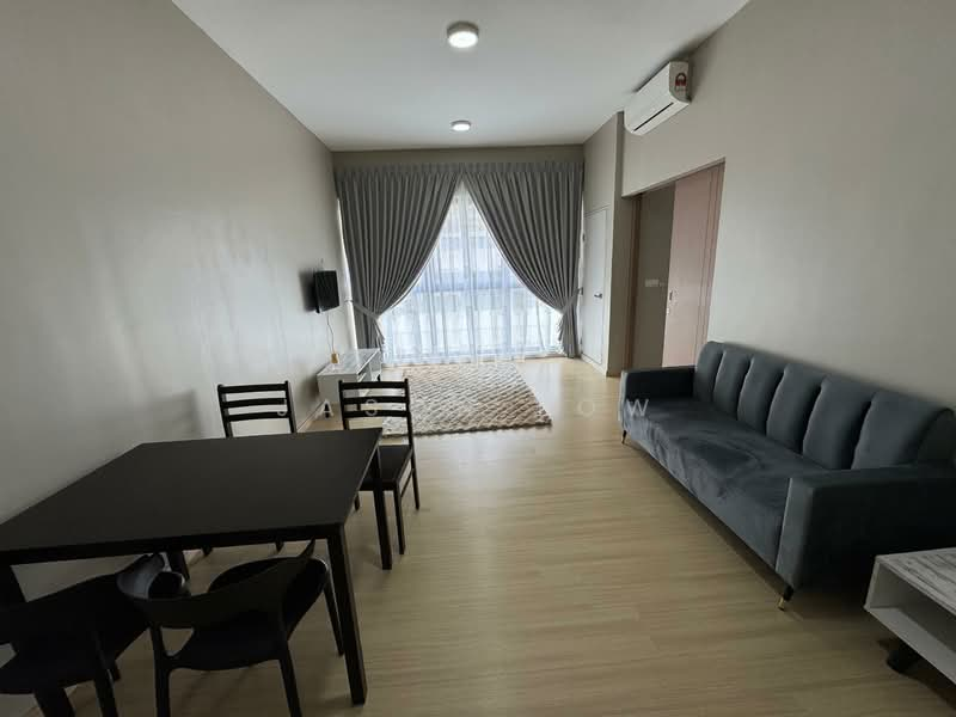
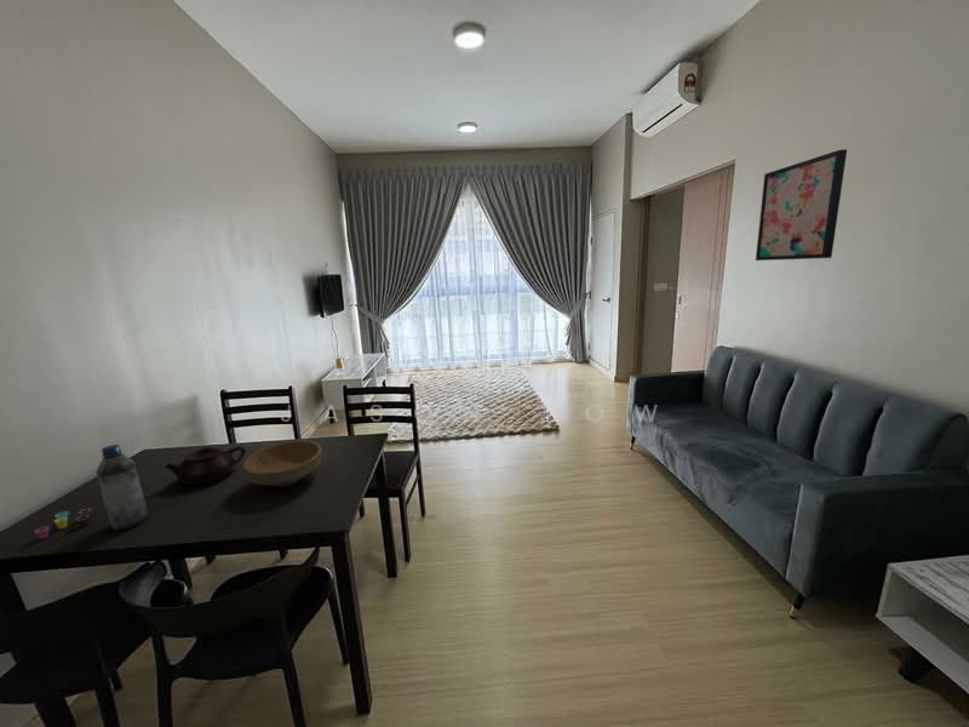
+ teapot (206, 462)
+ cup (65, 522)
+ water bottle (120, 485)
+ bowl (285, 466)
+ wall art (795, 212)
